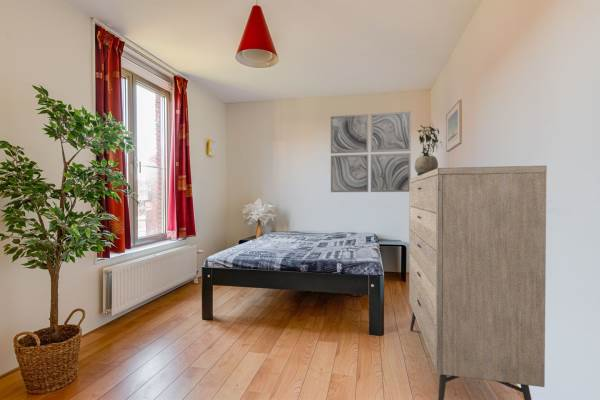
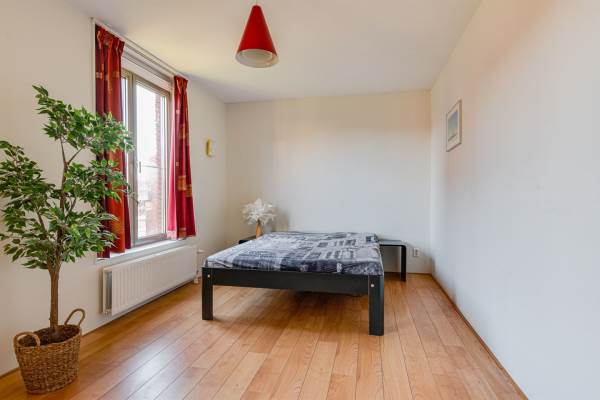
- potted plant (428, 150)
- dresser (456, 271)
- wall art (371, 154)
